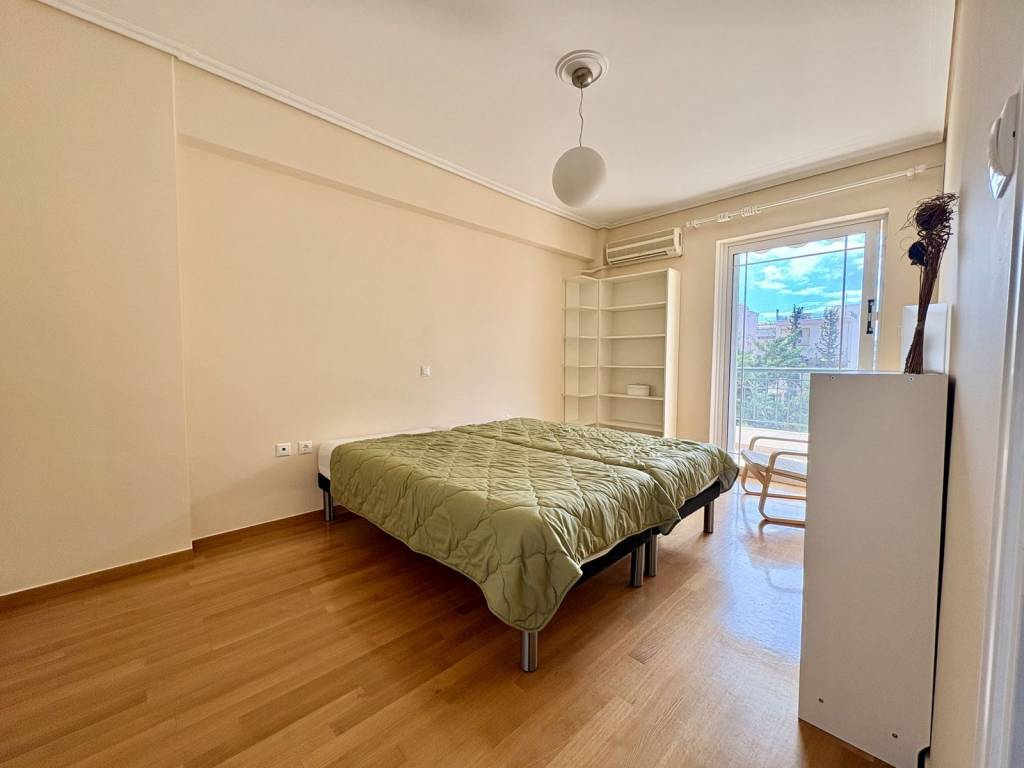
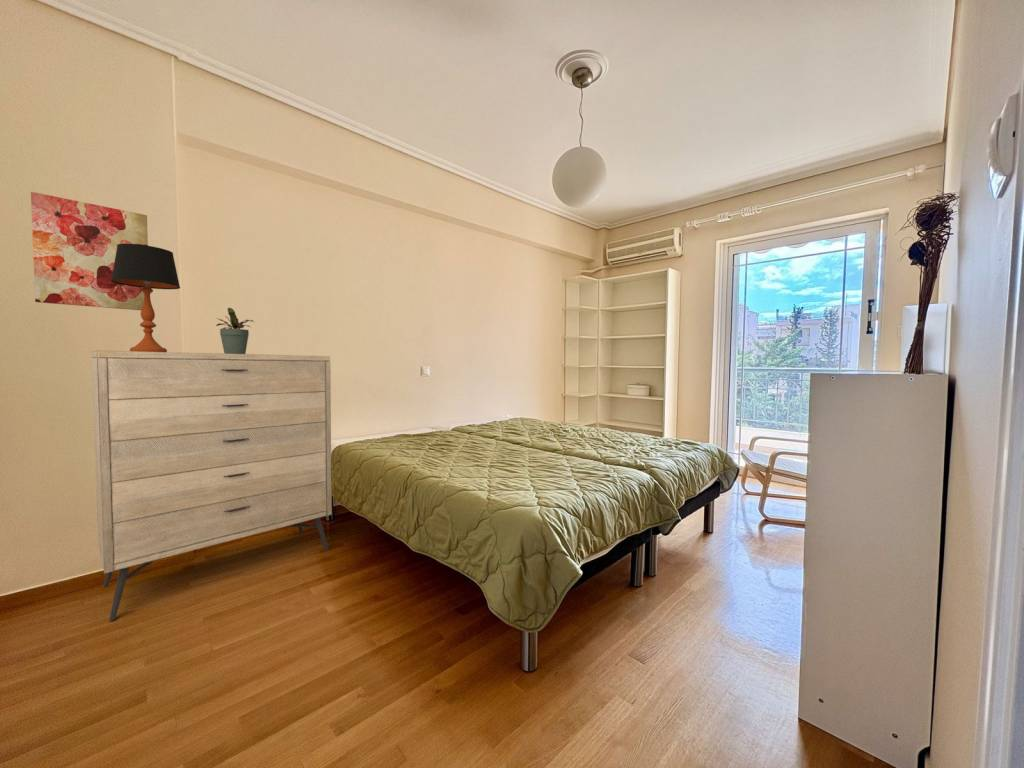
+ table lamp (147, 300)
+ wall art (94, 256)
+ dresser (224, 461)
+ potted plant (236, 330)
